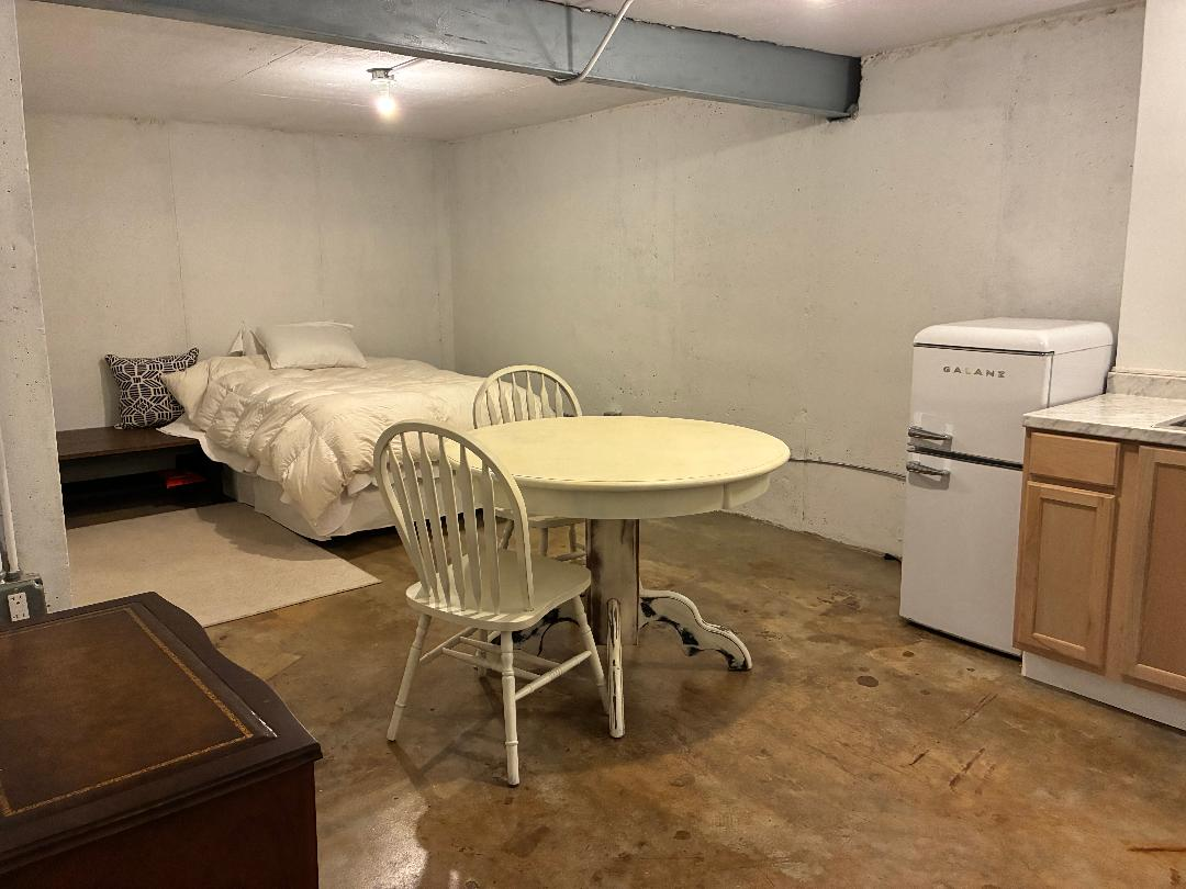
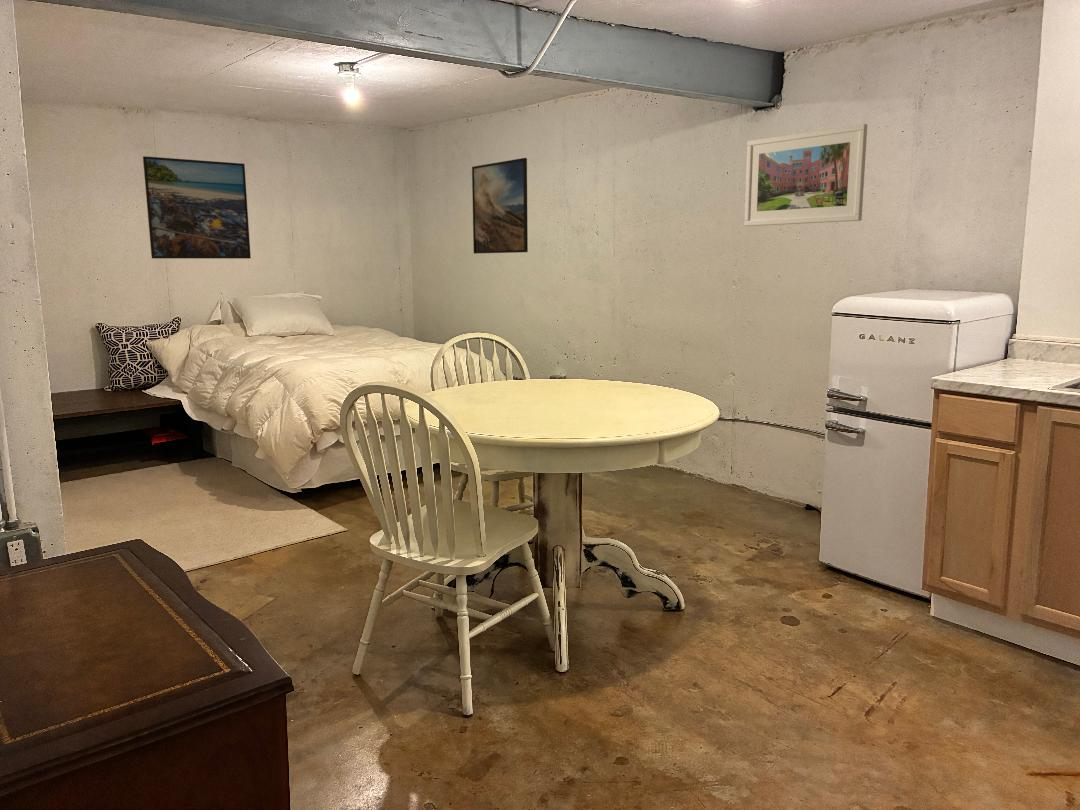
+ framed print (801, 178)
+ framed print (199, 209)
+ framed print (498, 208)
